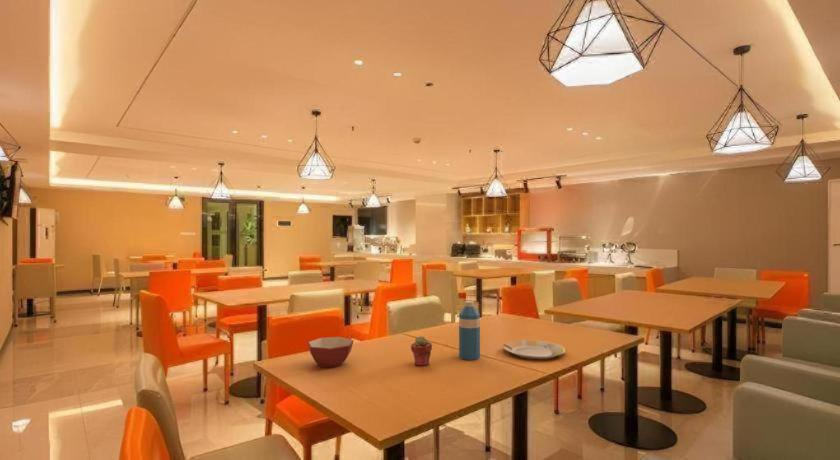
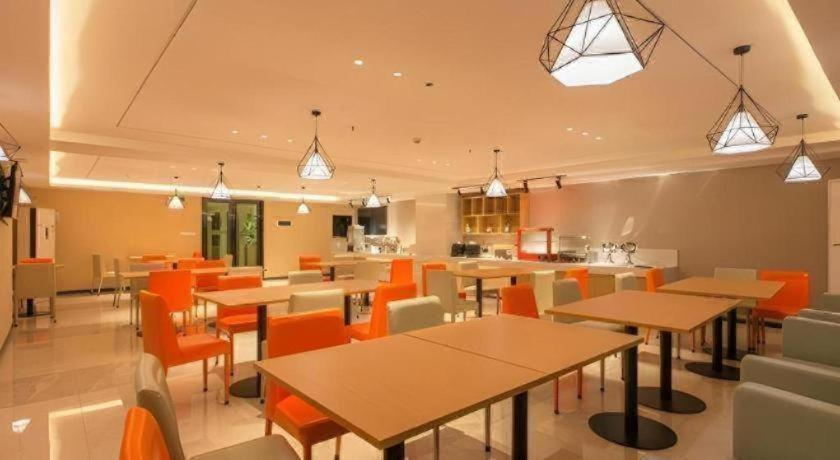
- bowl (331, 353)
- plate (533, 350)
- potted succulent (421, 349)
- water bottle (469, 329)
